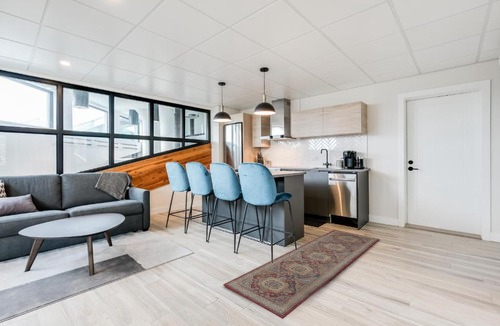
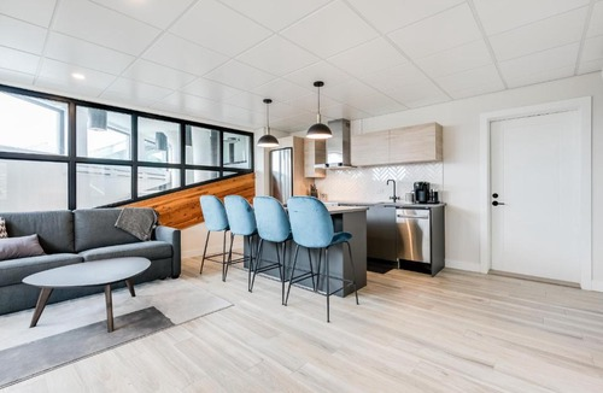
- rug (318, 257)
